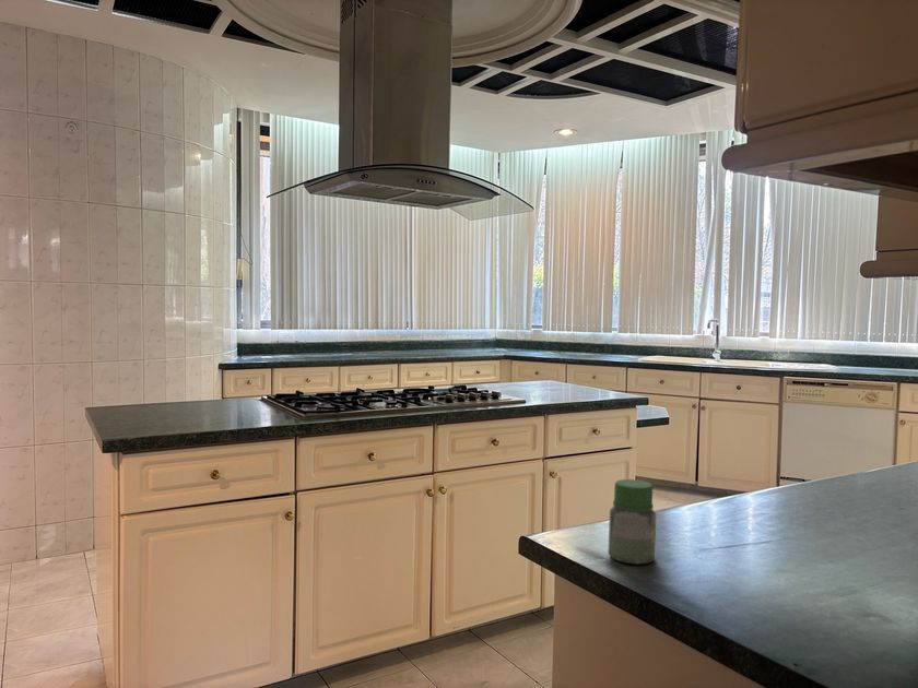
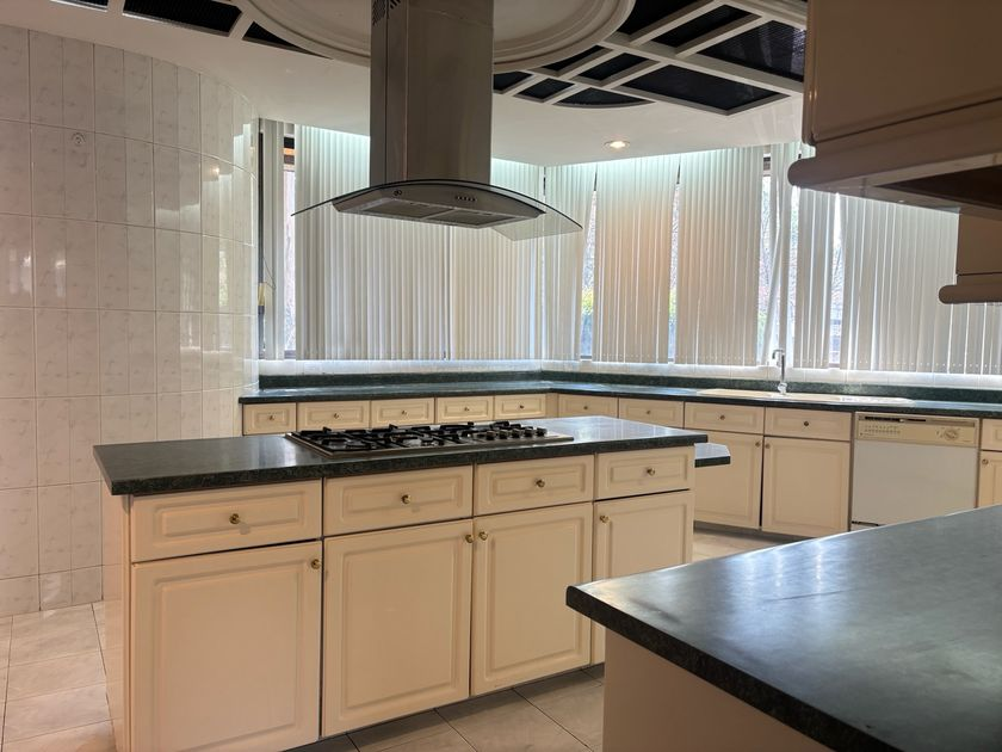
- jar (632, 520)
